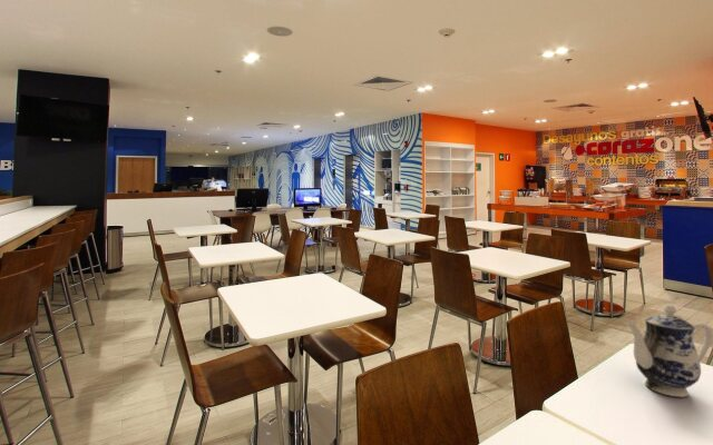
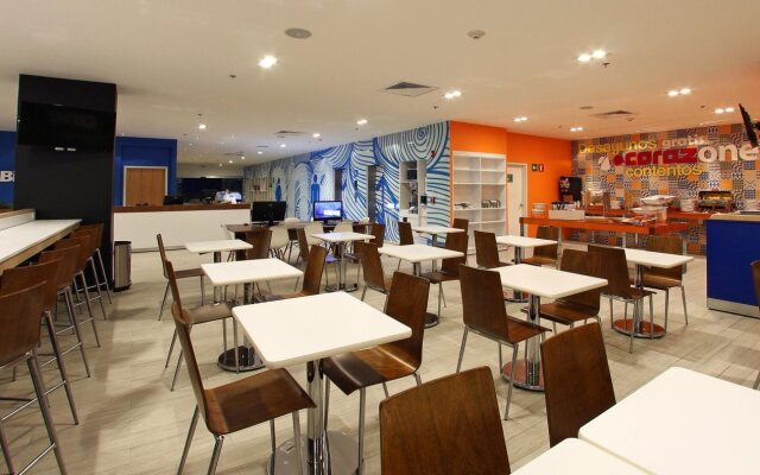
- teapot (667, 347)
